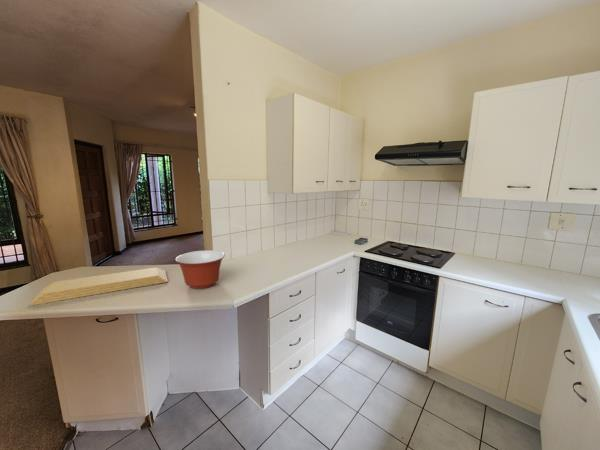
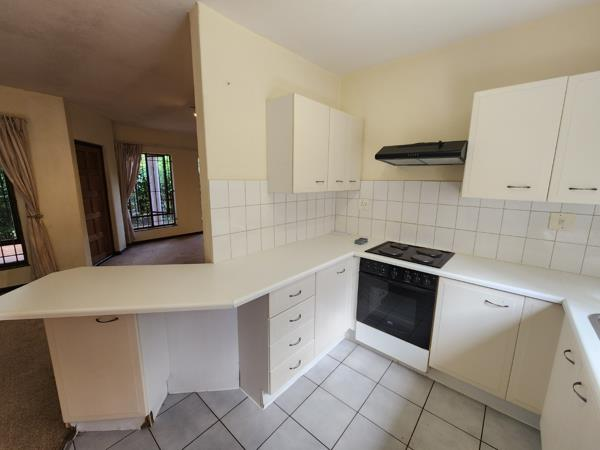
- mixing bowl (201, 270)
- cutting board (108, 282)
